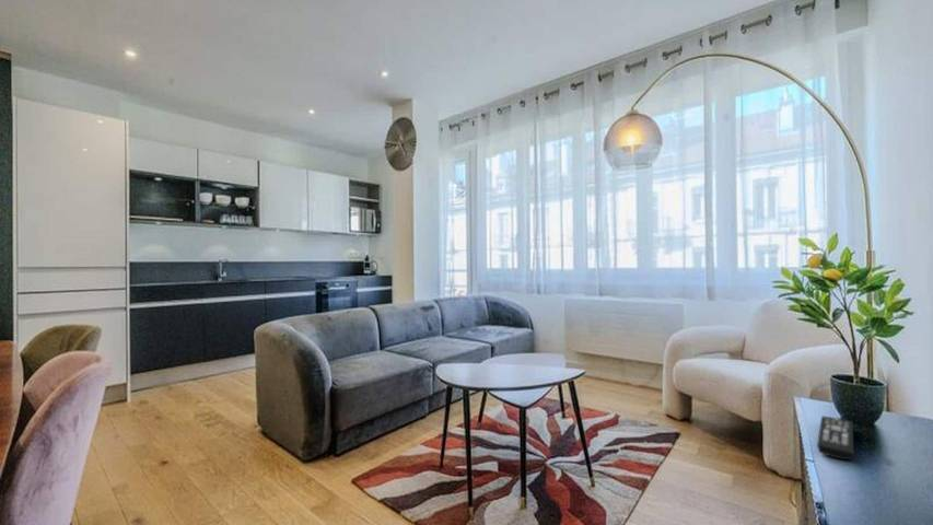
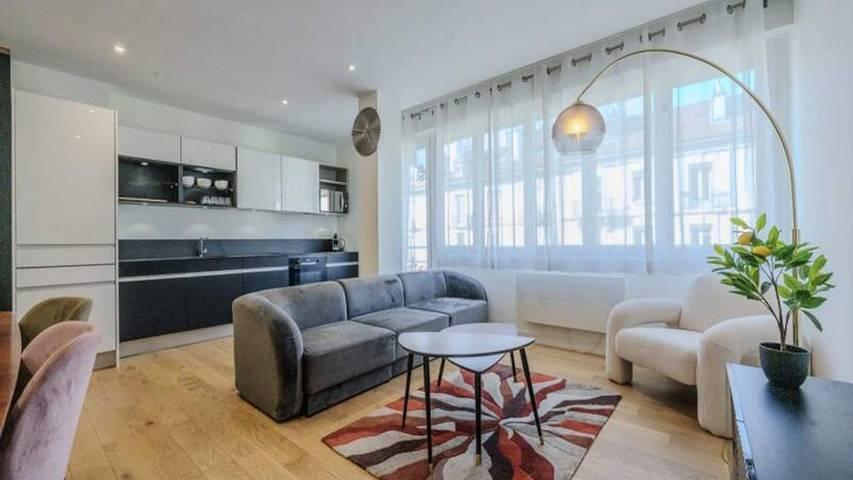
- remote control (836, 435)
